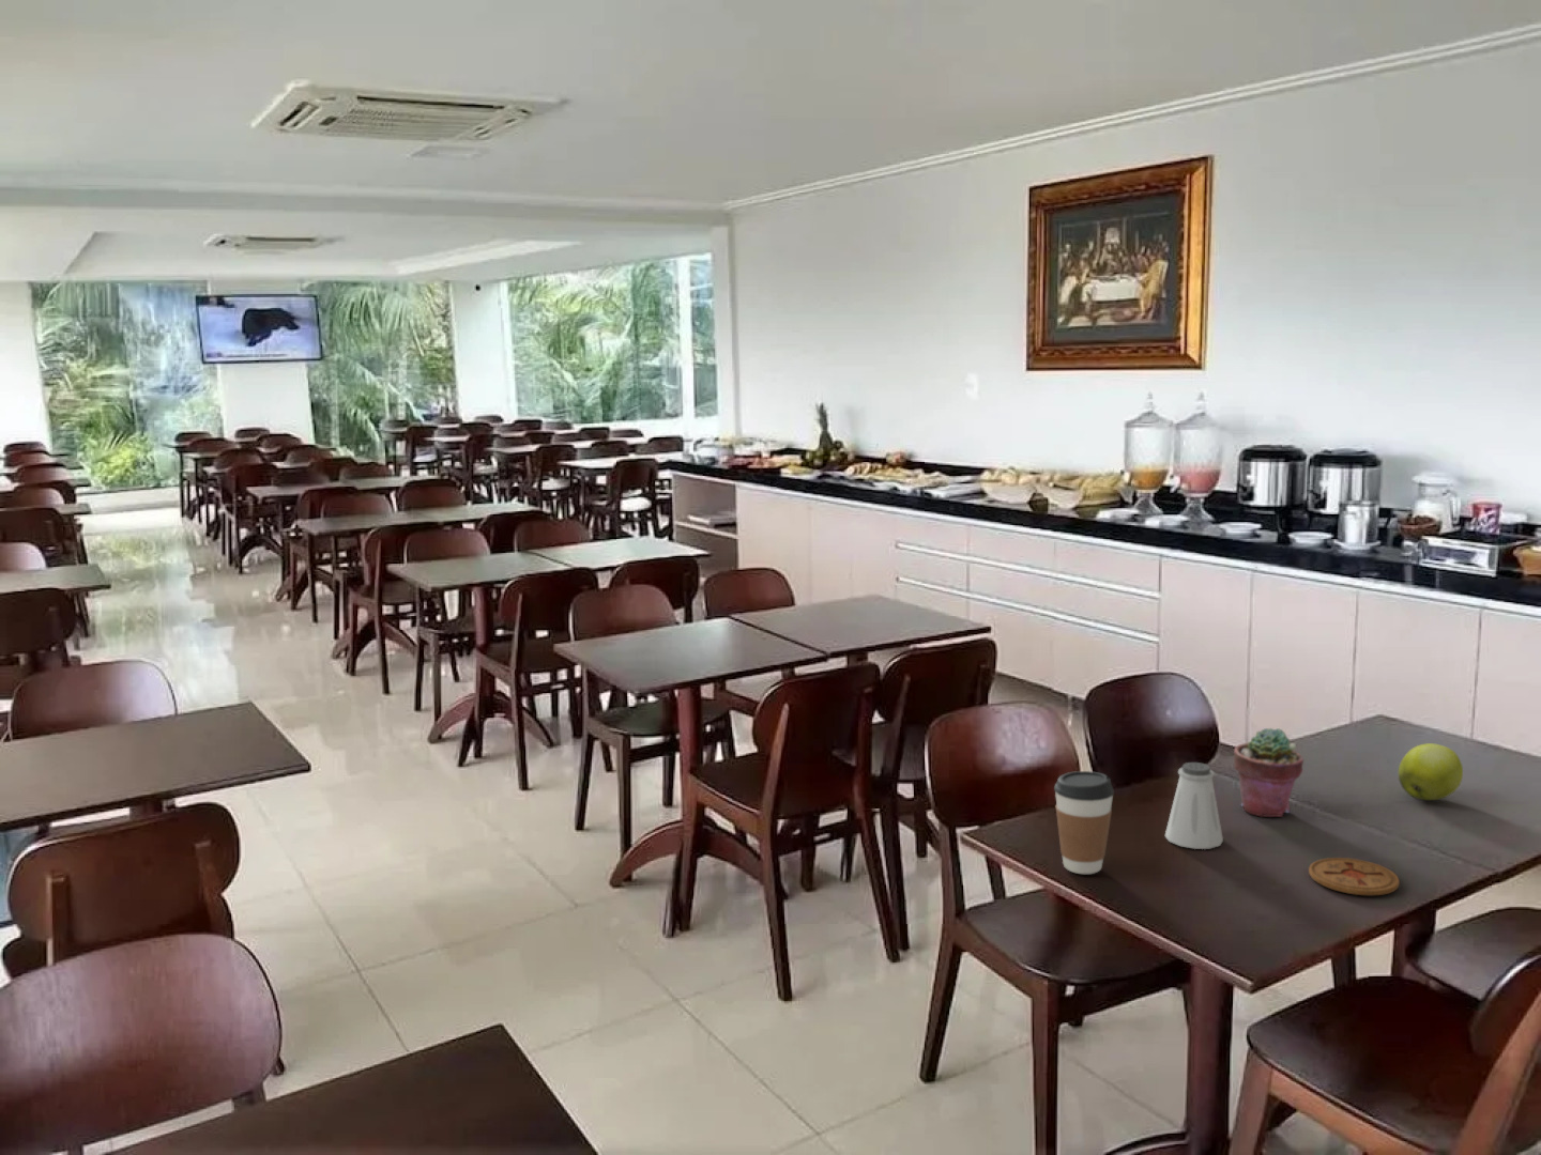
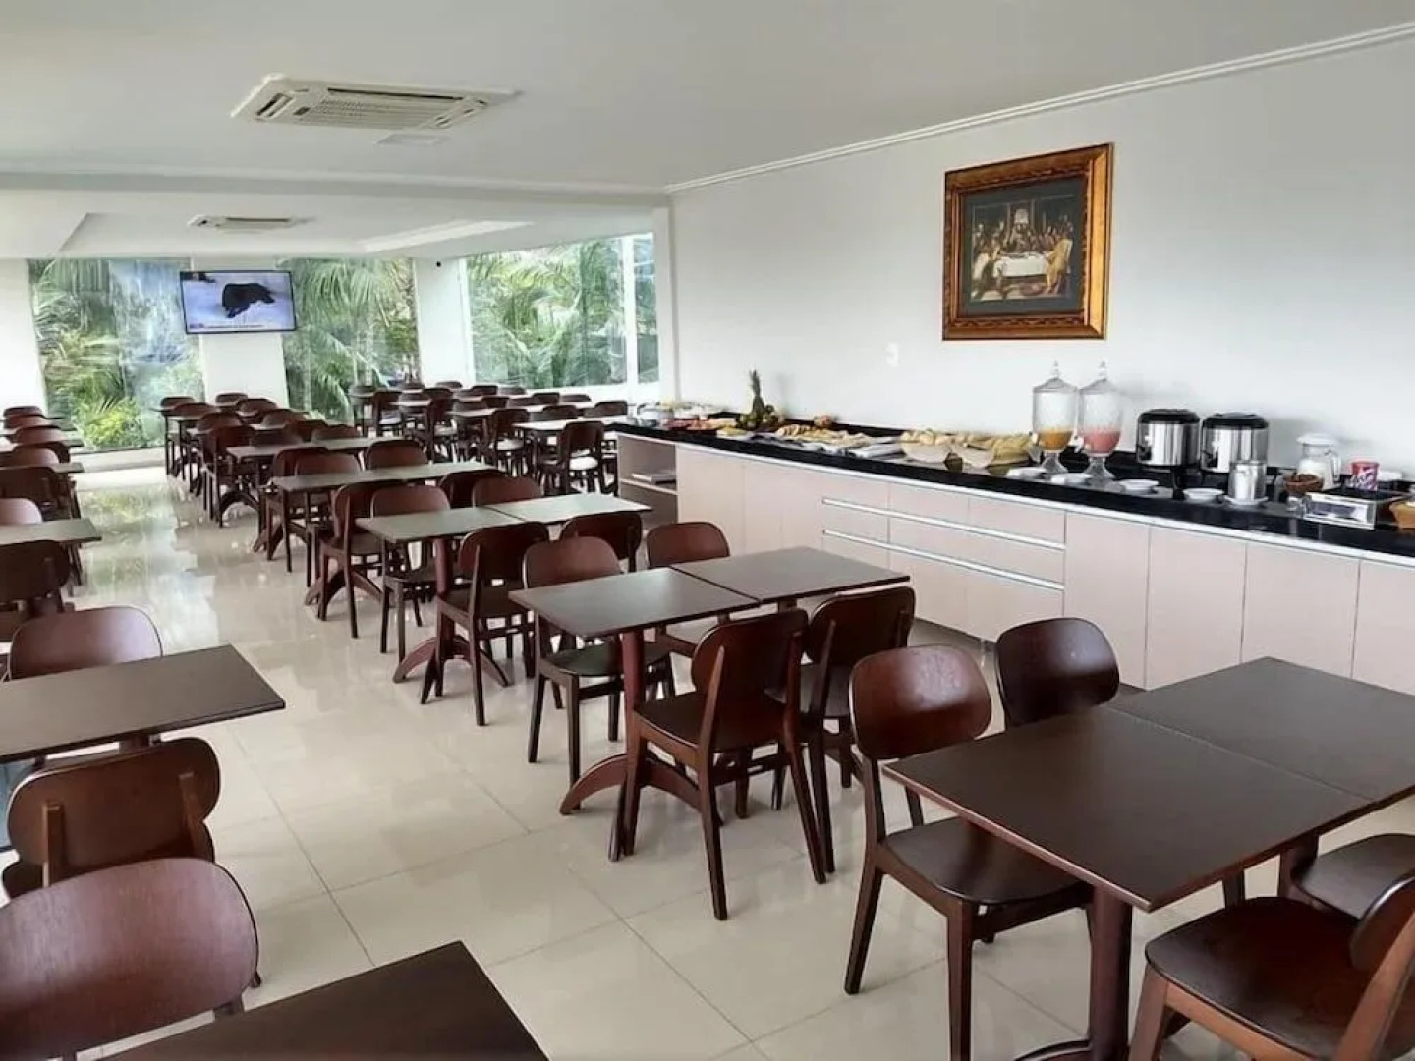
- saltshaker (1194, 802)
- coaster (1353, 876)
- apple (1429, 772)
- coffee cup (1084, 823)
- potted succulent (1267, 769)
